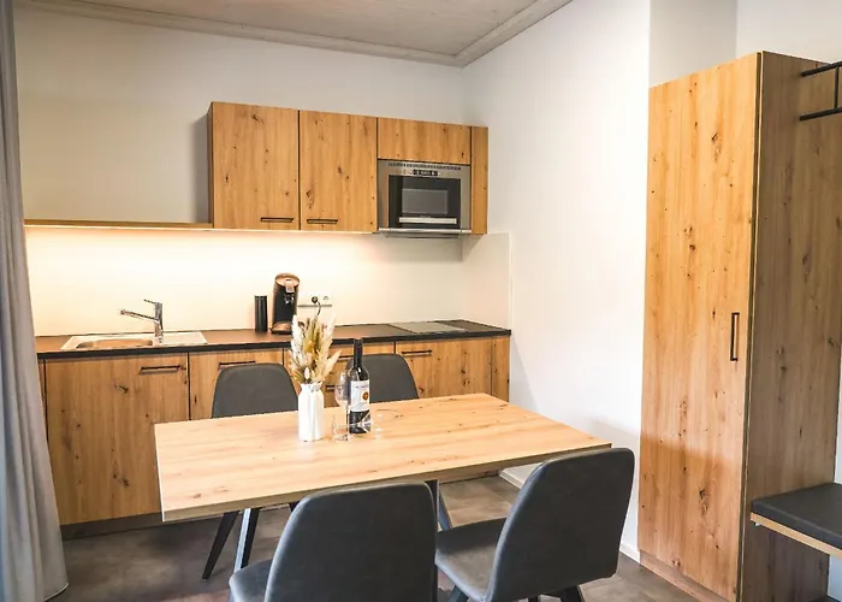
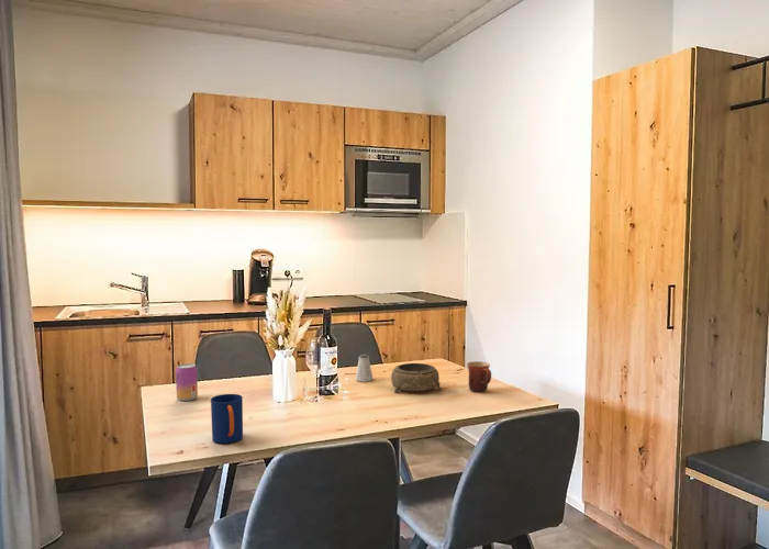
+ decorative bowl (414, 377)
+ saltshaker (364, 367)
+ mug (480, 378)
+ mug (227, 419)
+ beverage can (186, 382)
